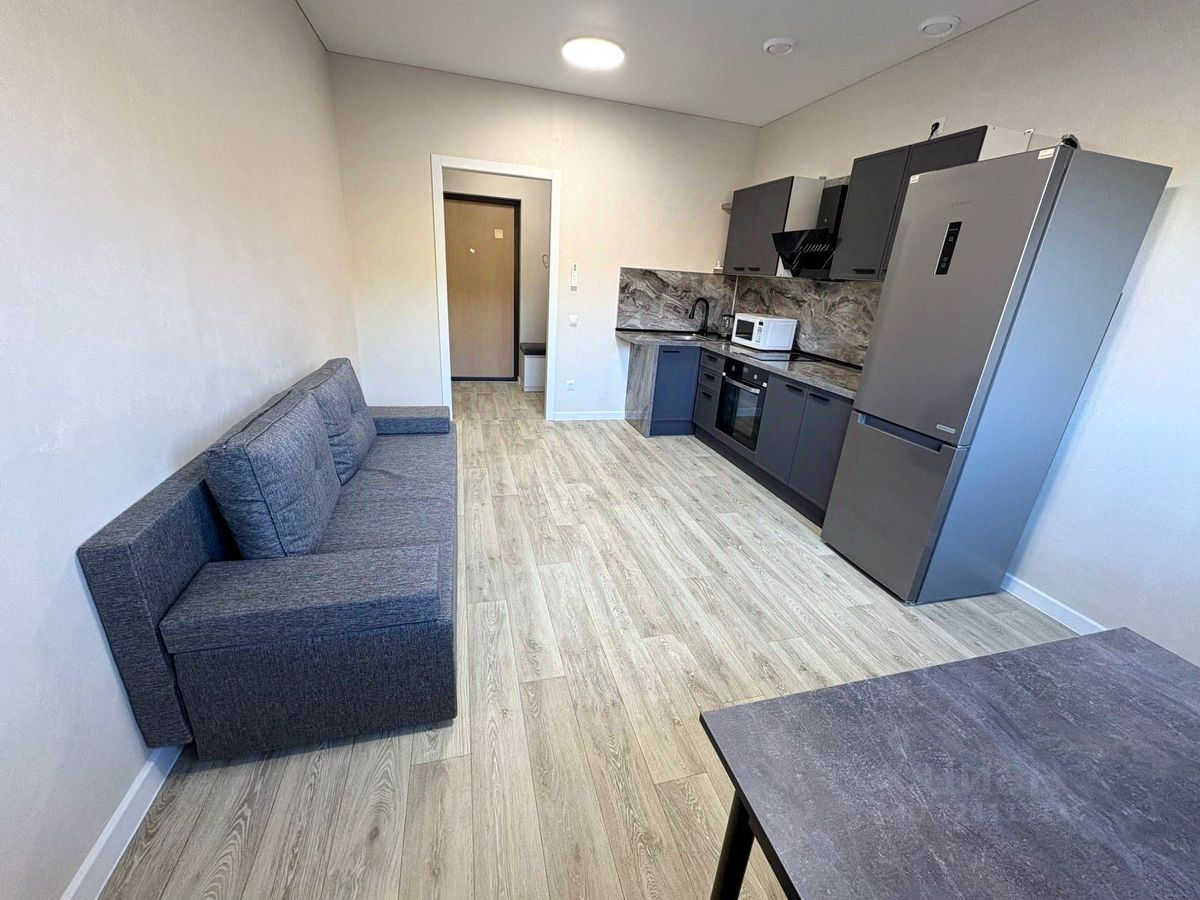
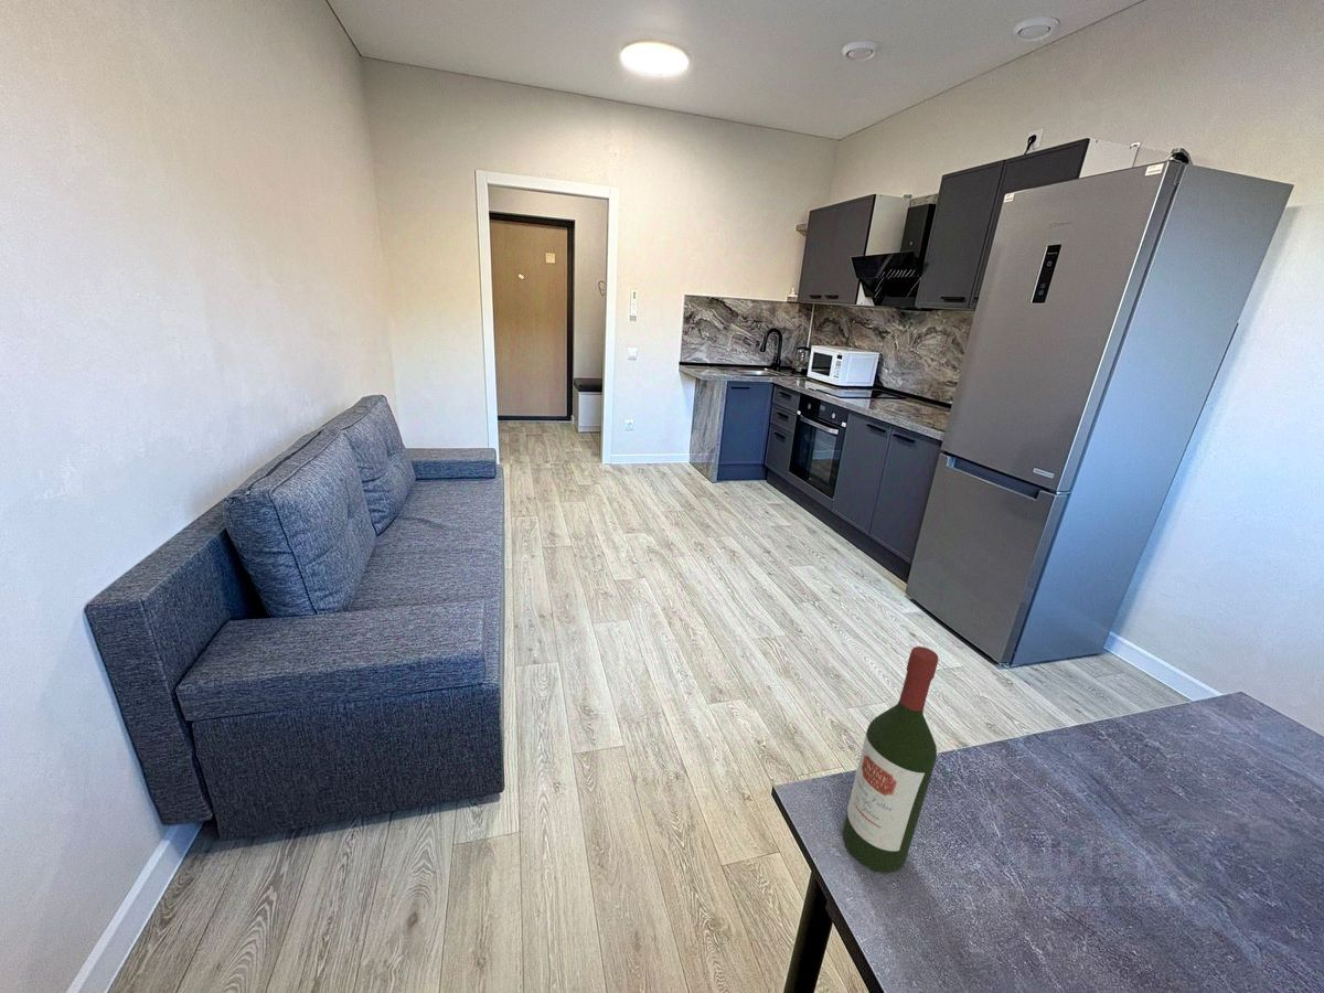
+ wine bottle (897, 755)
